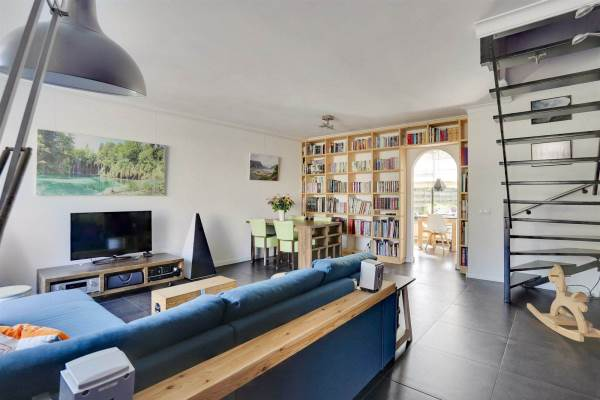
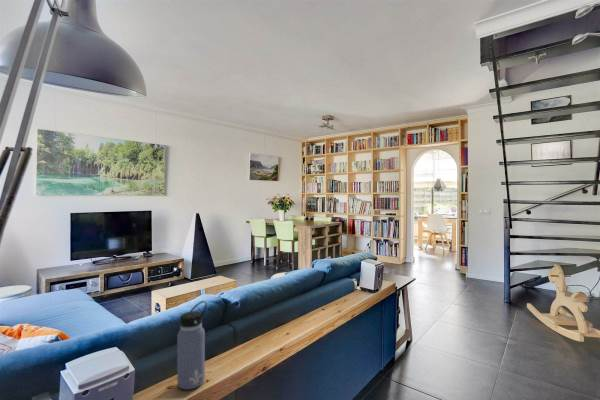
+ water bottle (192, 343)
